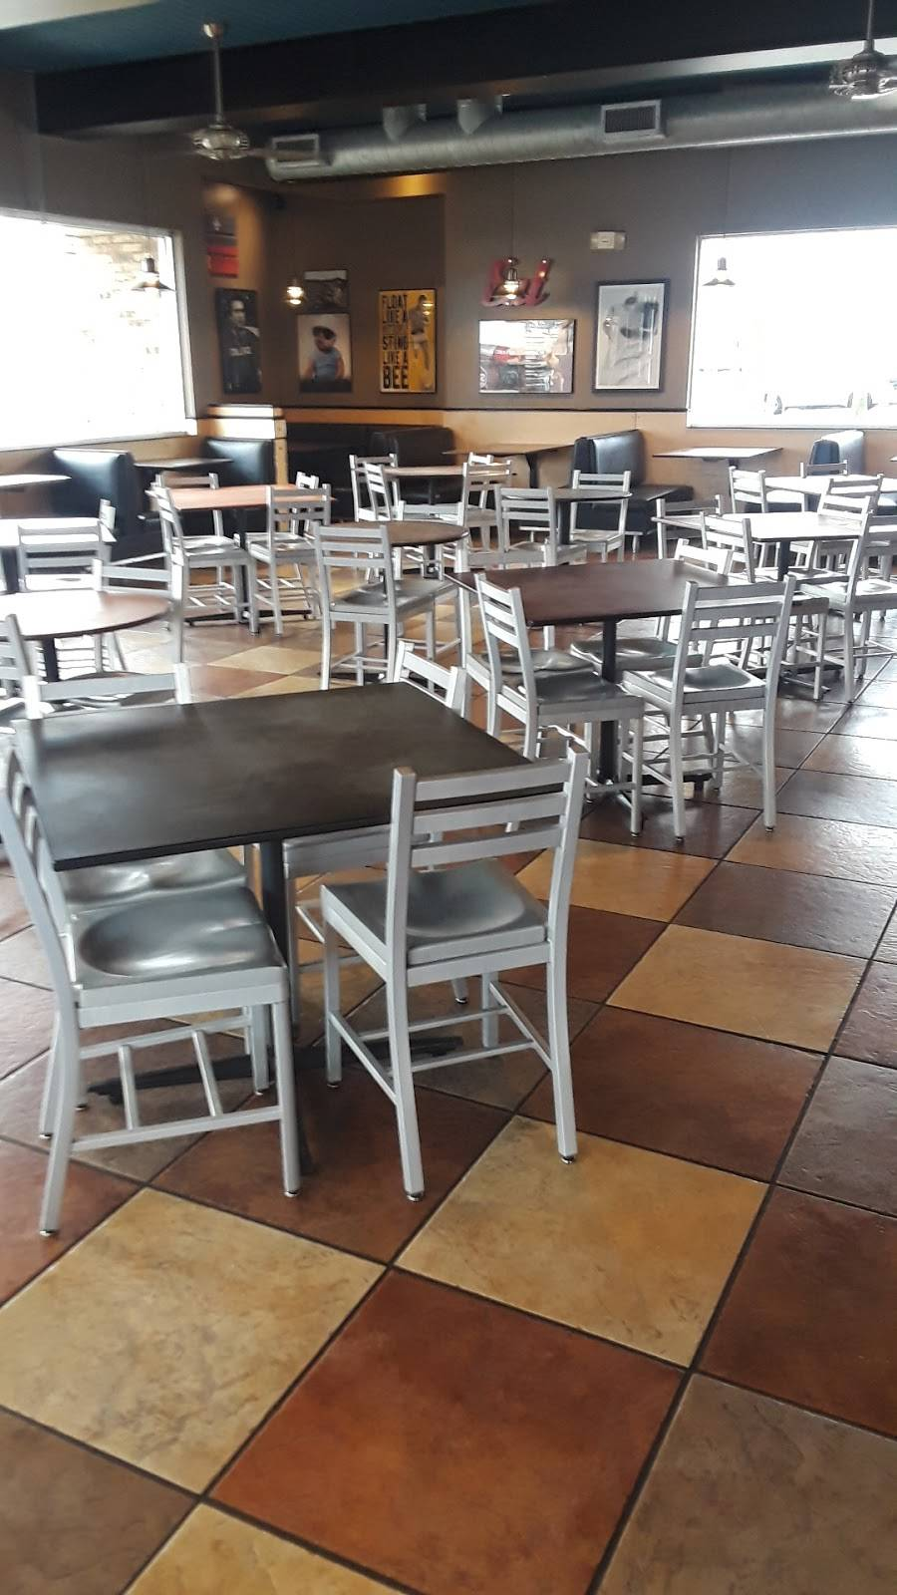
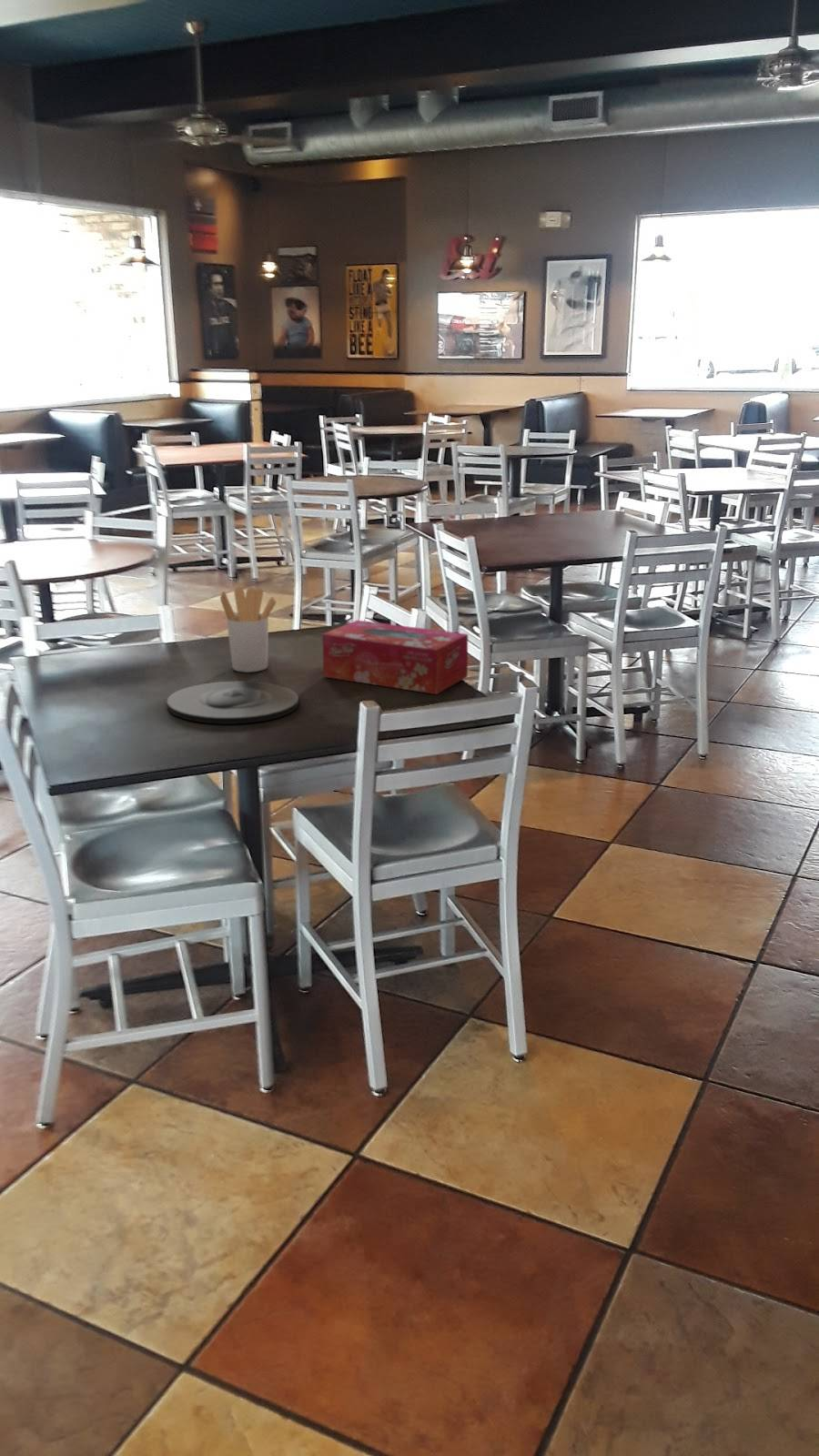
+ utensil holder (248, 627)
+ tissue box (395, 655)
+ plate (232, 697)
